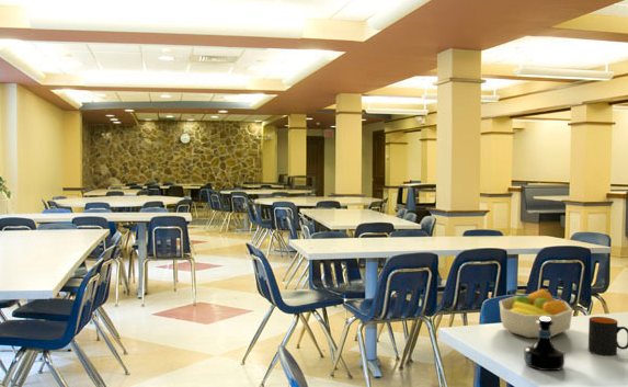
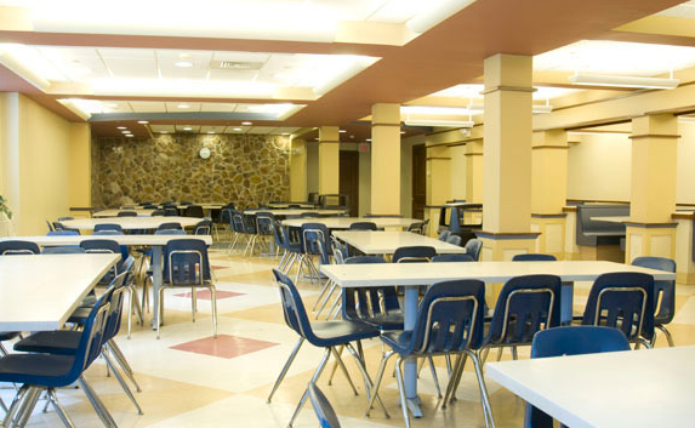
- tequila bottle (544, 341)
- mug (608, 337)
- fruit bowl (534, 311)
